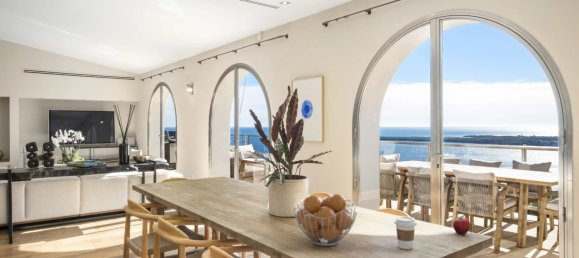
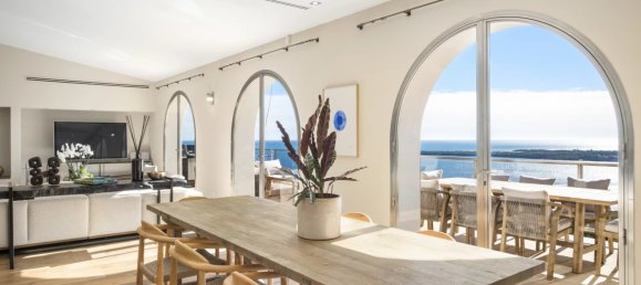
- apple (461, 225)
- coffee cup (405, 232)
- fruit basket (325, 217)
